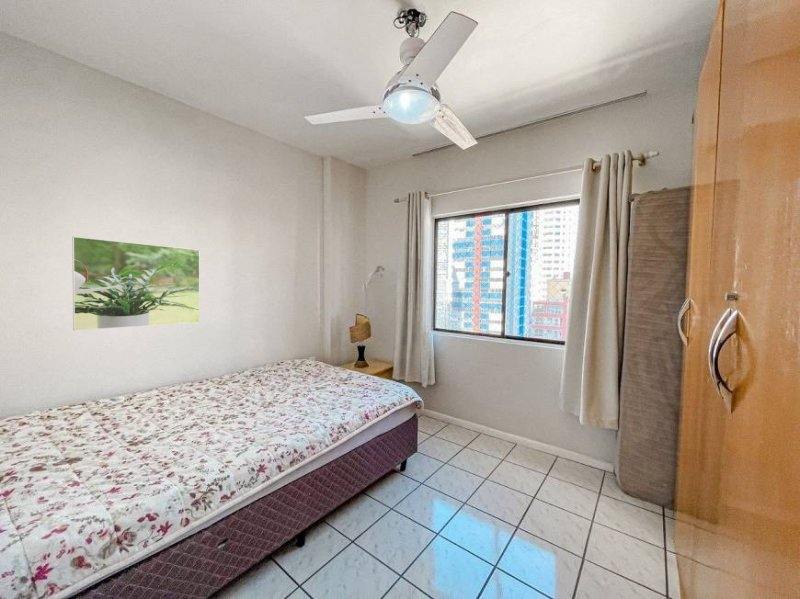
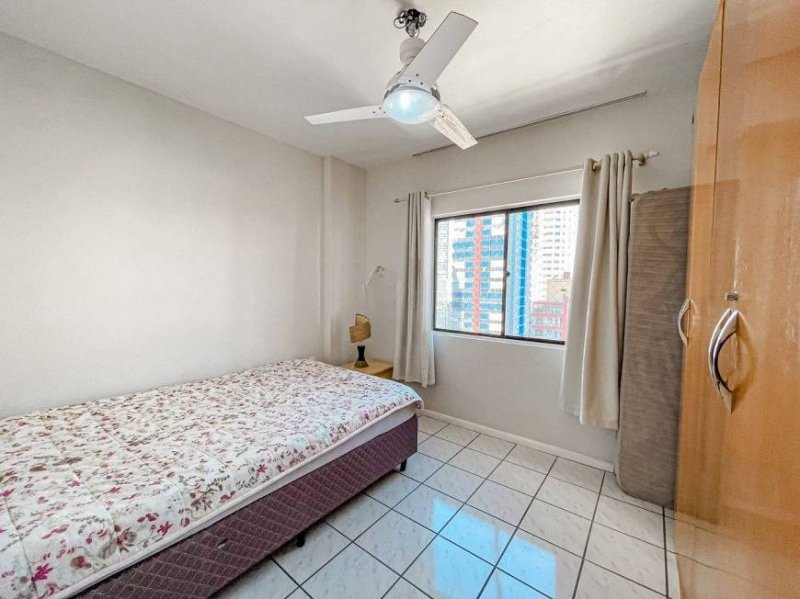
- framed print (143, 285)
